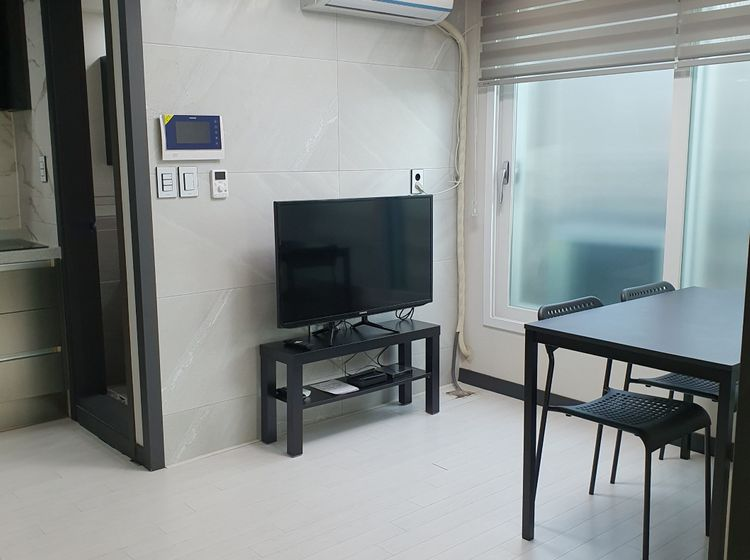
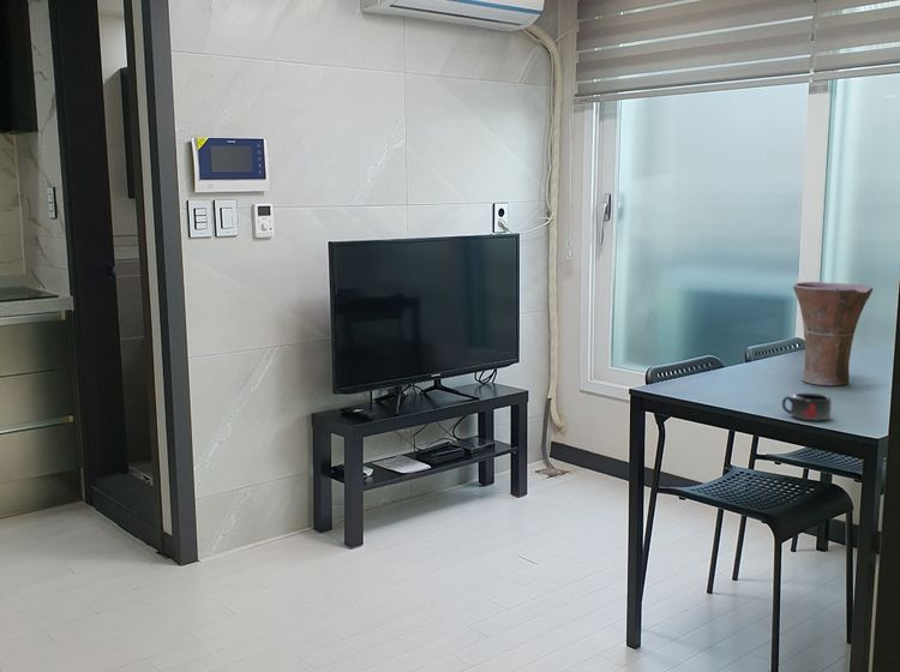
+ mug (805, 406)
+ vase (829, 332)
